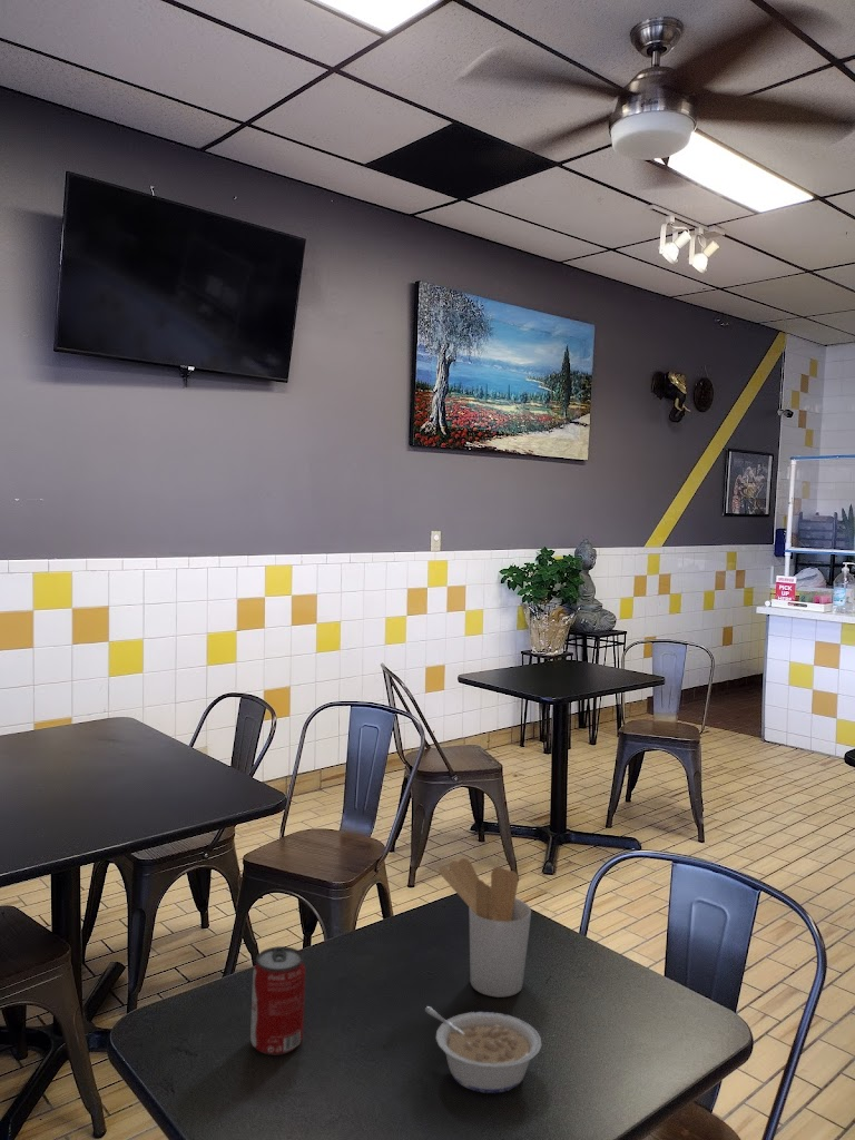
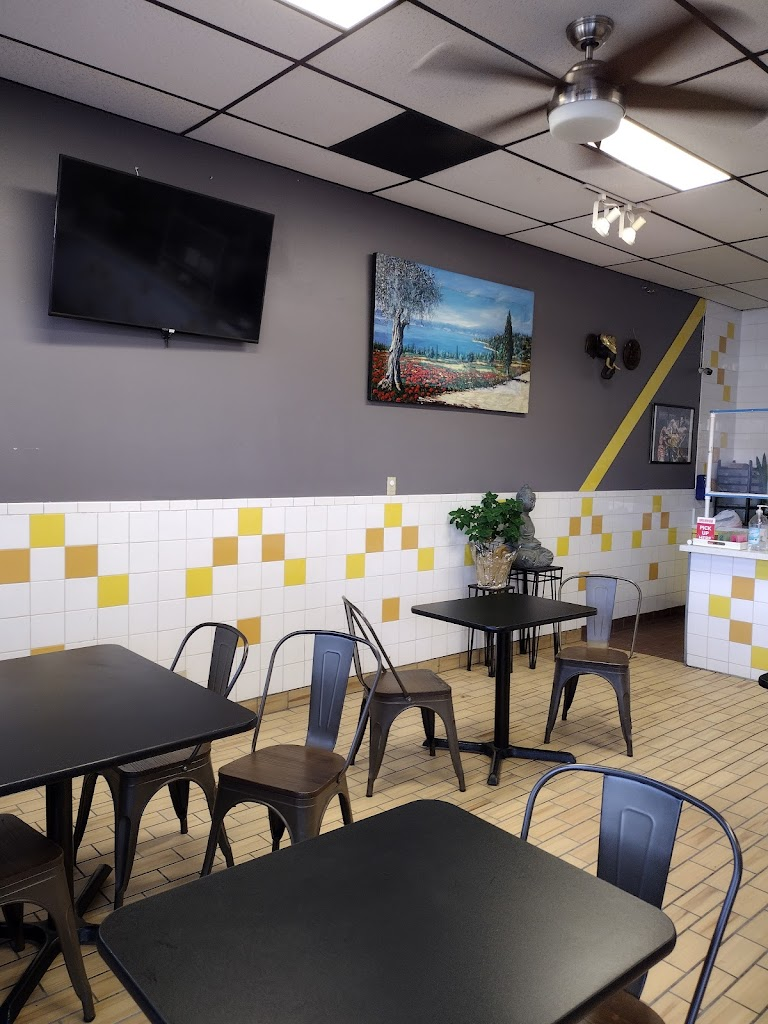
- beverage can (277, 1000)
- legume (483, 1051)
- utensil holder (484, 923)
